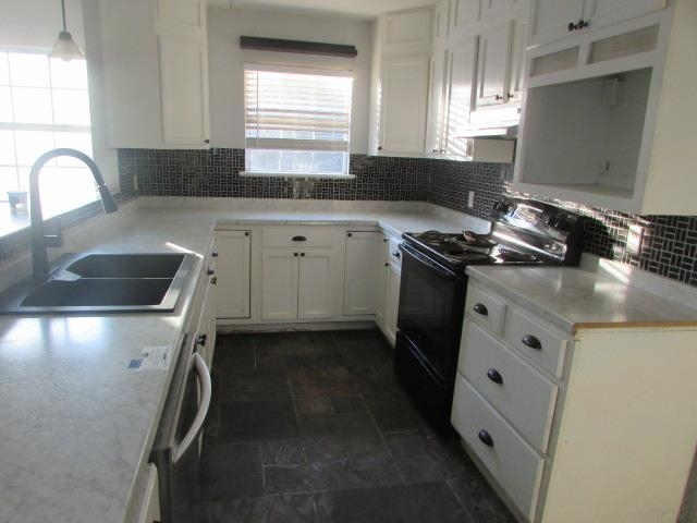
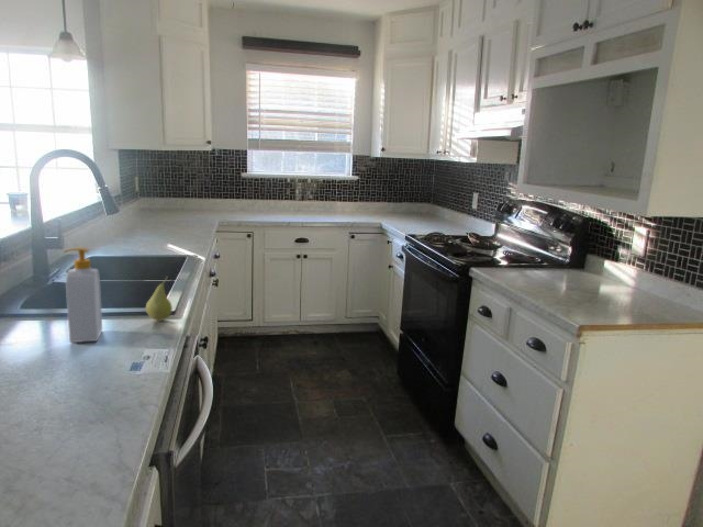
+ fruit (159, 299)
+ soap bottle (82, 293)
